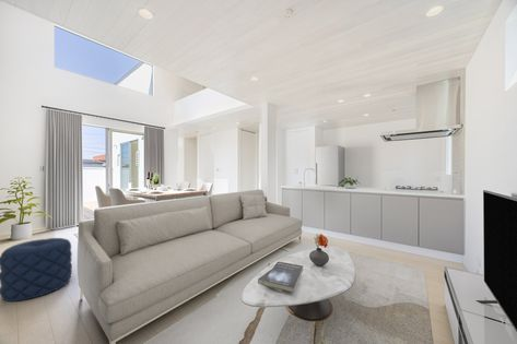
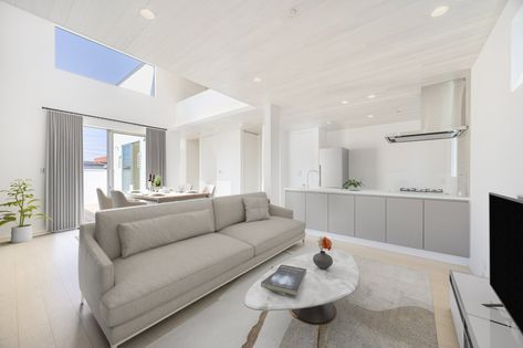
- pouf (38, 264)
